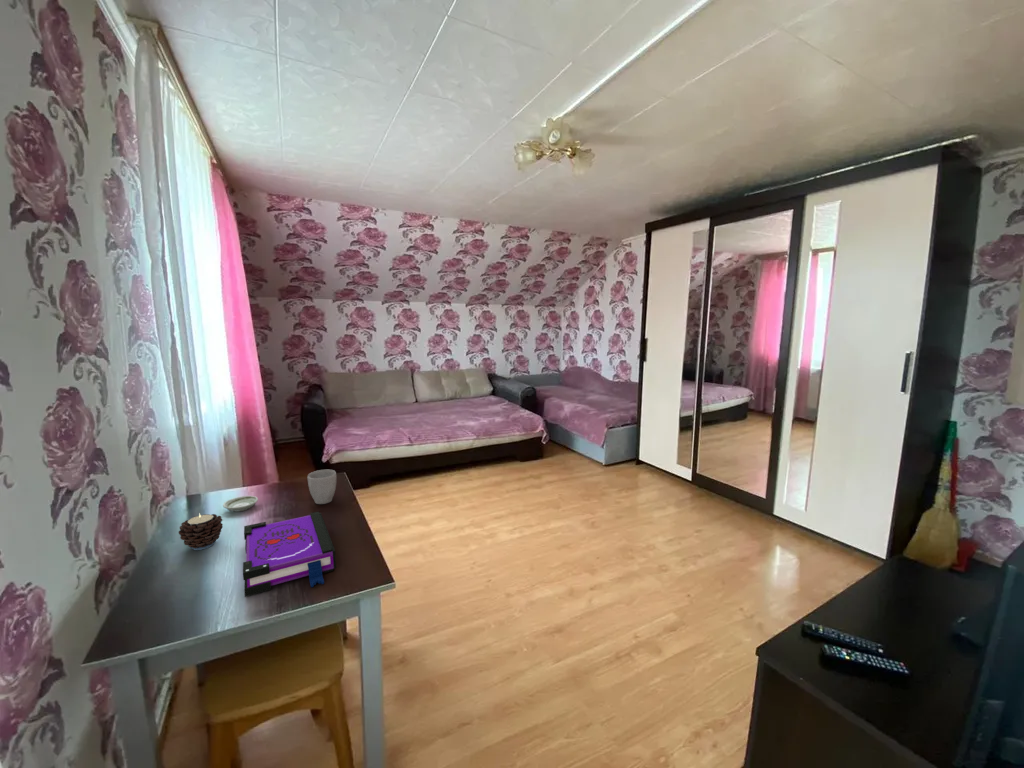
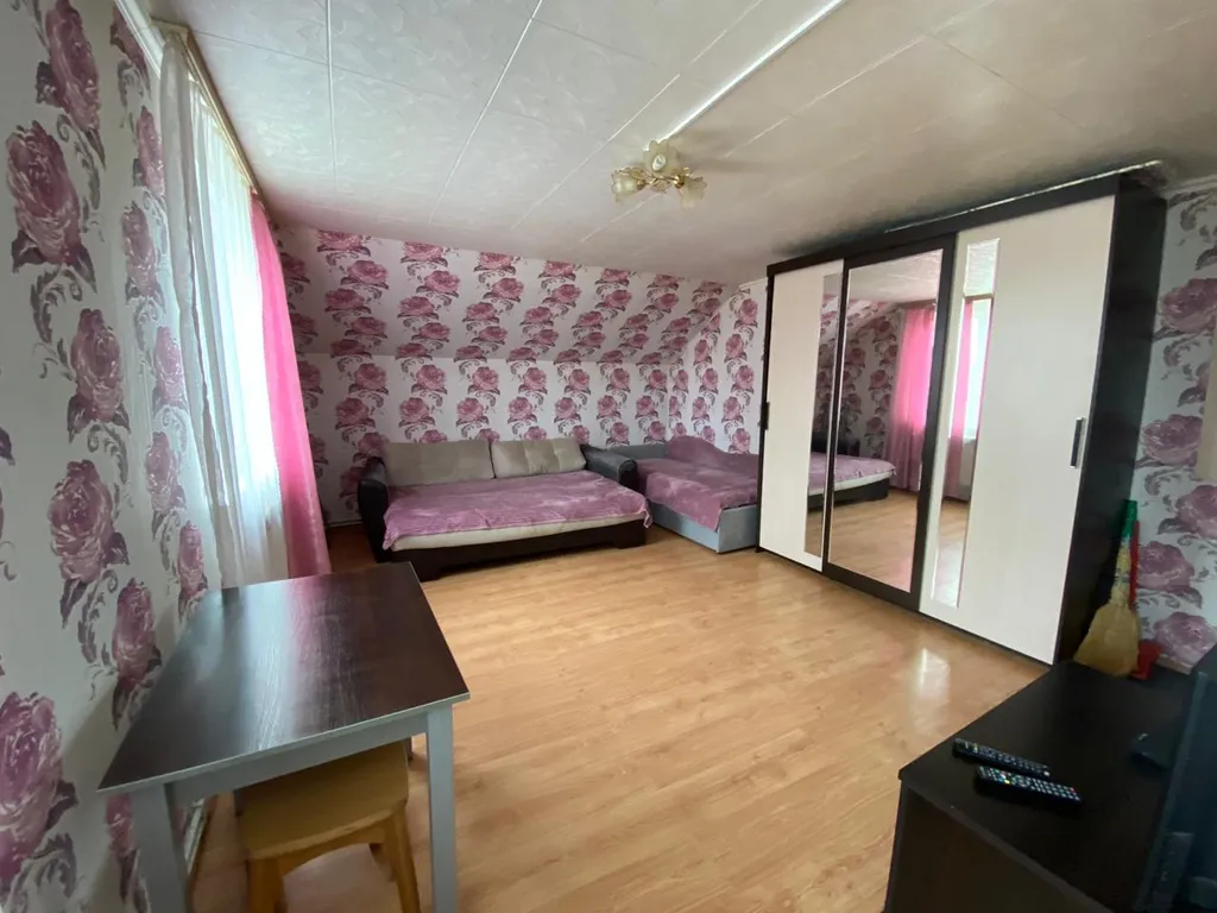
- board game (288, 550)
- mug (322, 485)
- candle (201, 529)
- saucer (241, 504)
